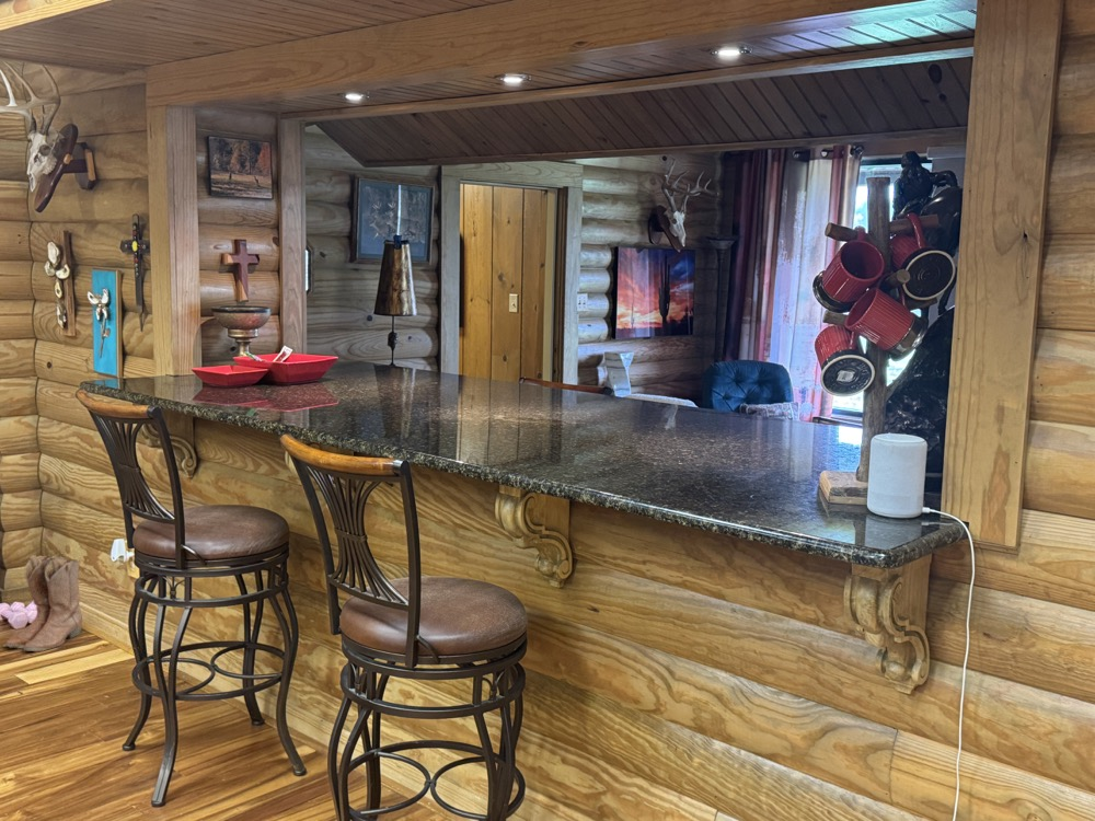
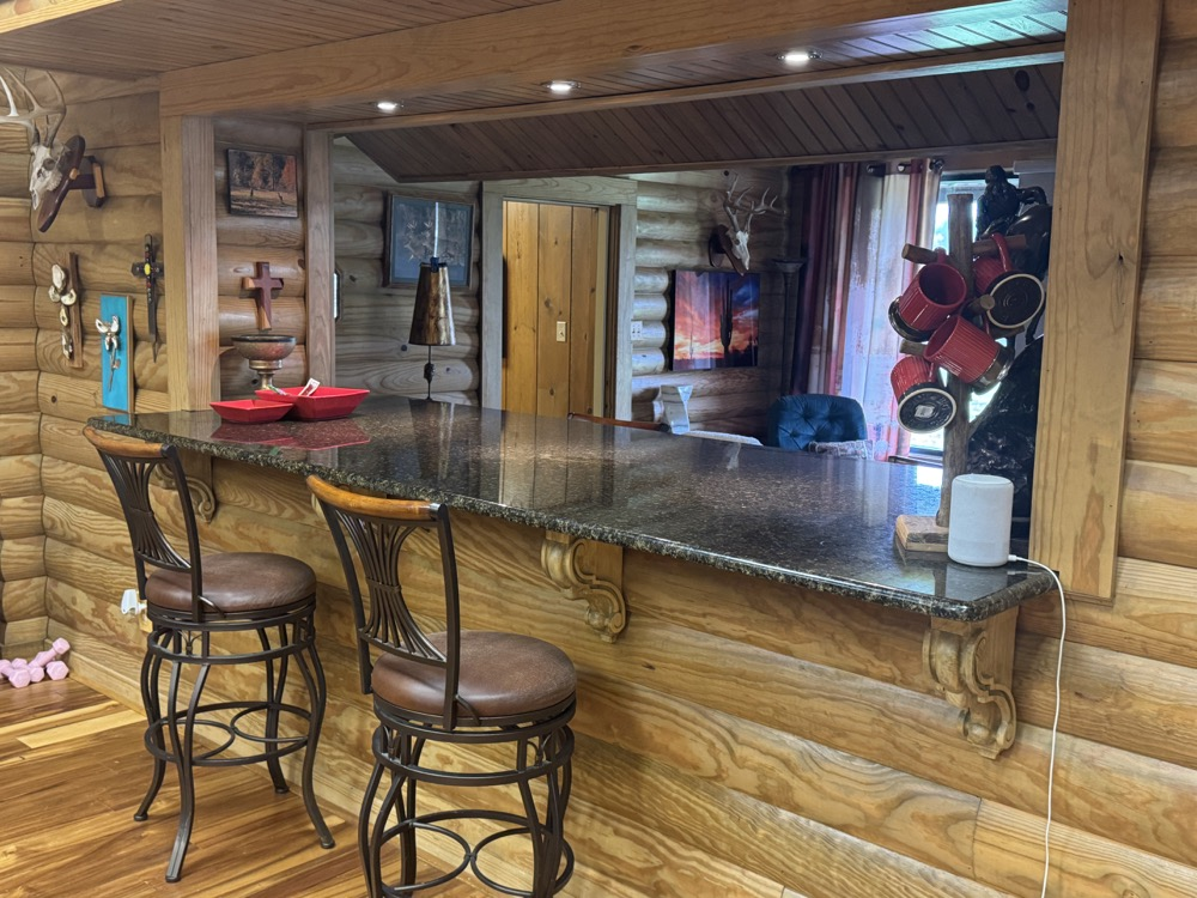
- boots (43, 600)
